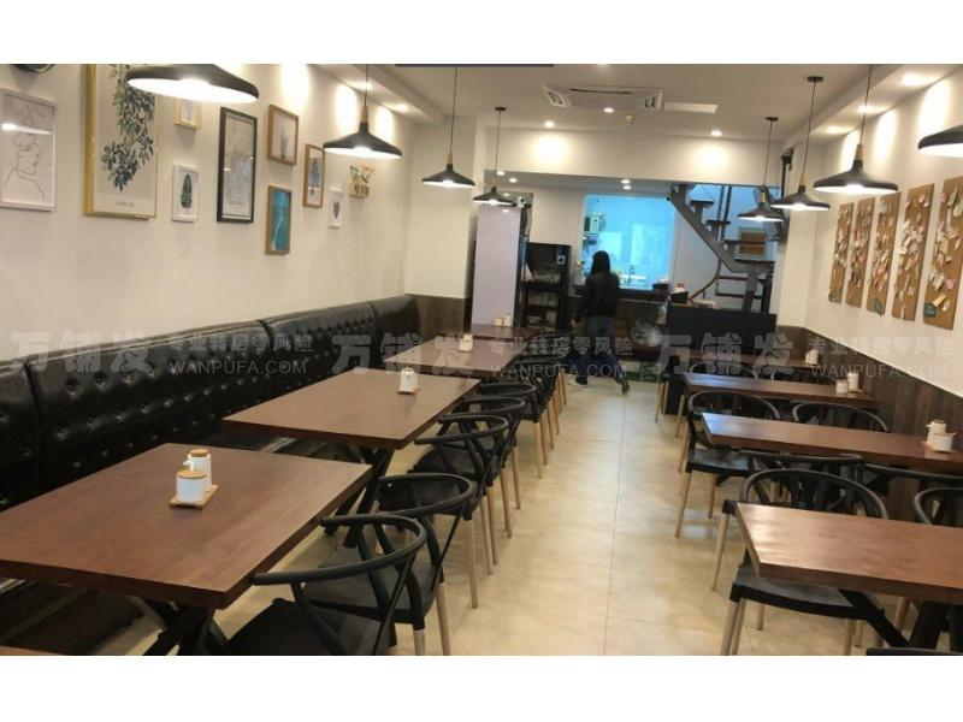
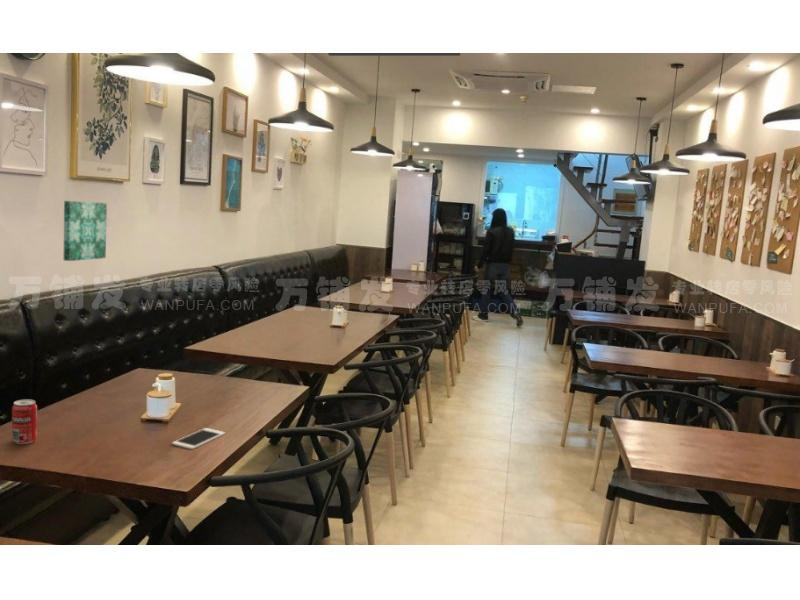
+ wall art (85, 230)
+ cell phone (199, 438)
+ beverage can (24, 421)
